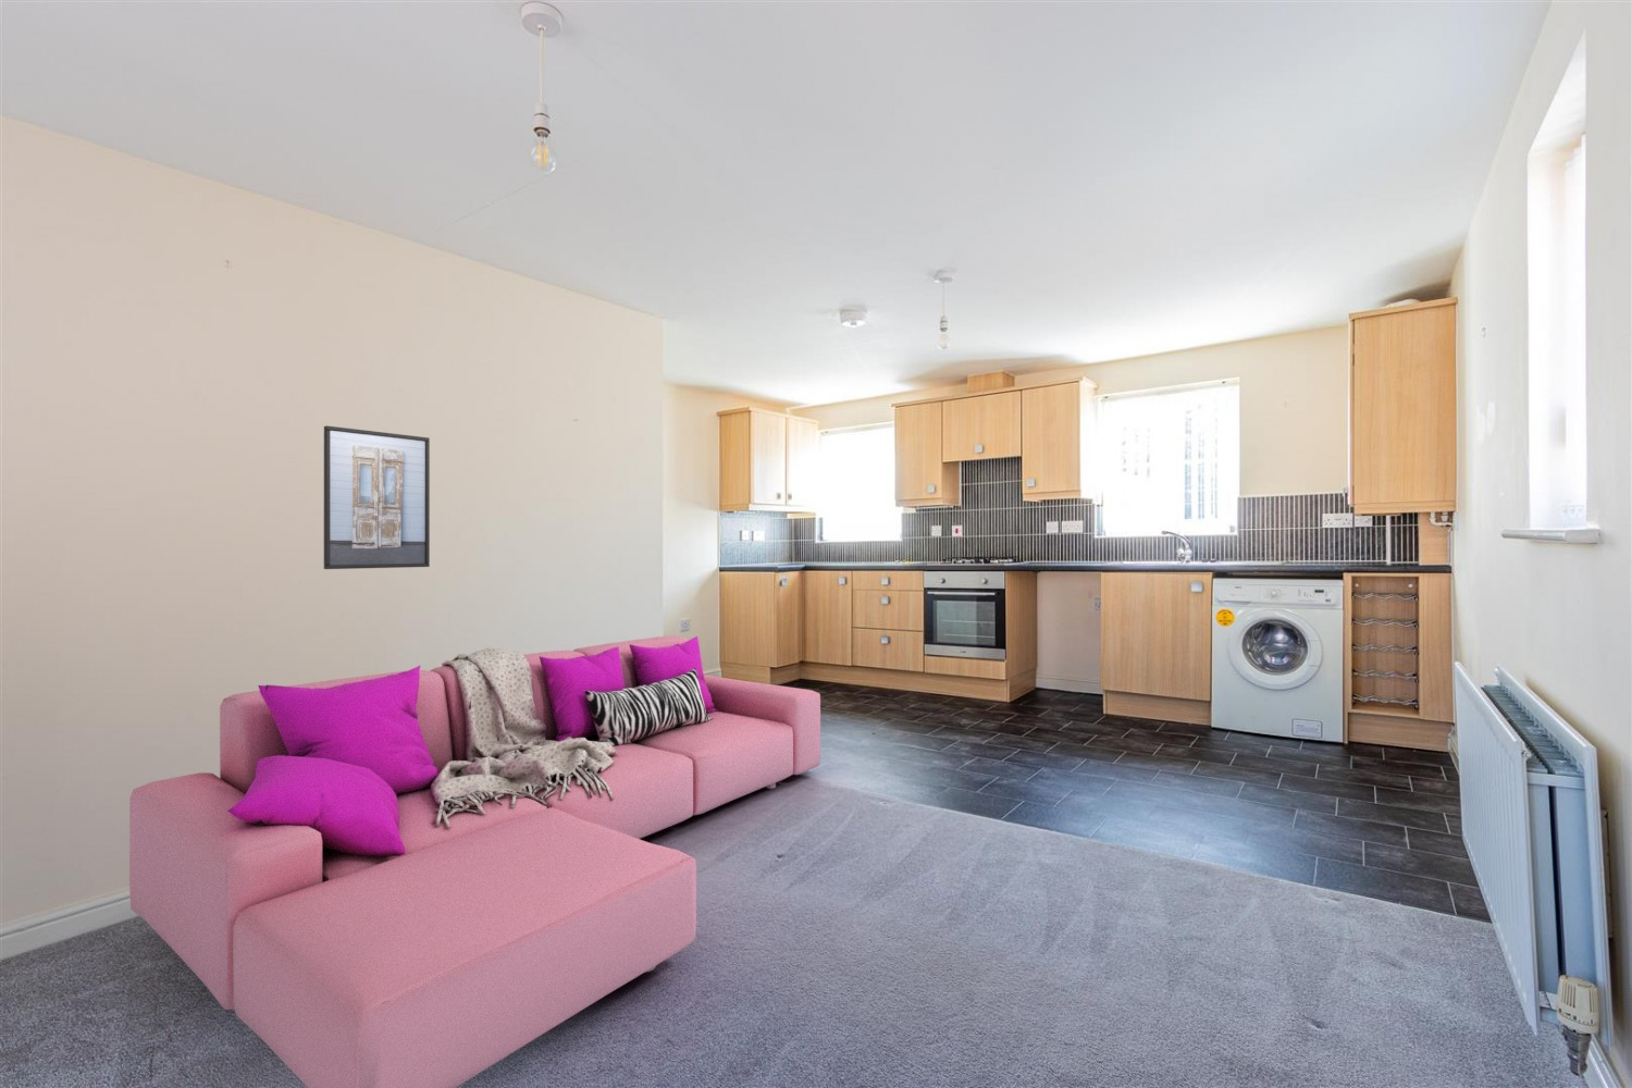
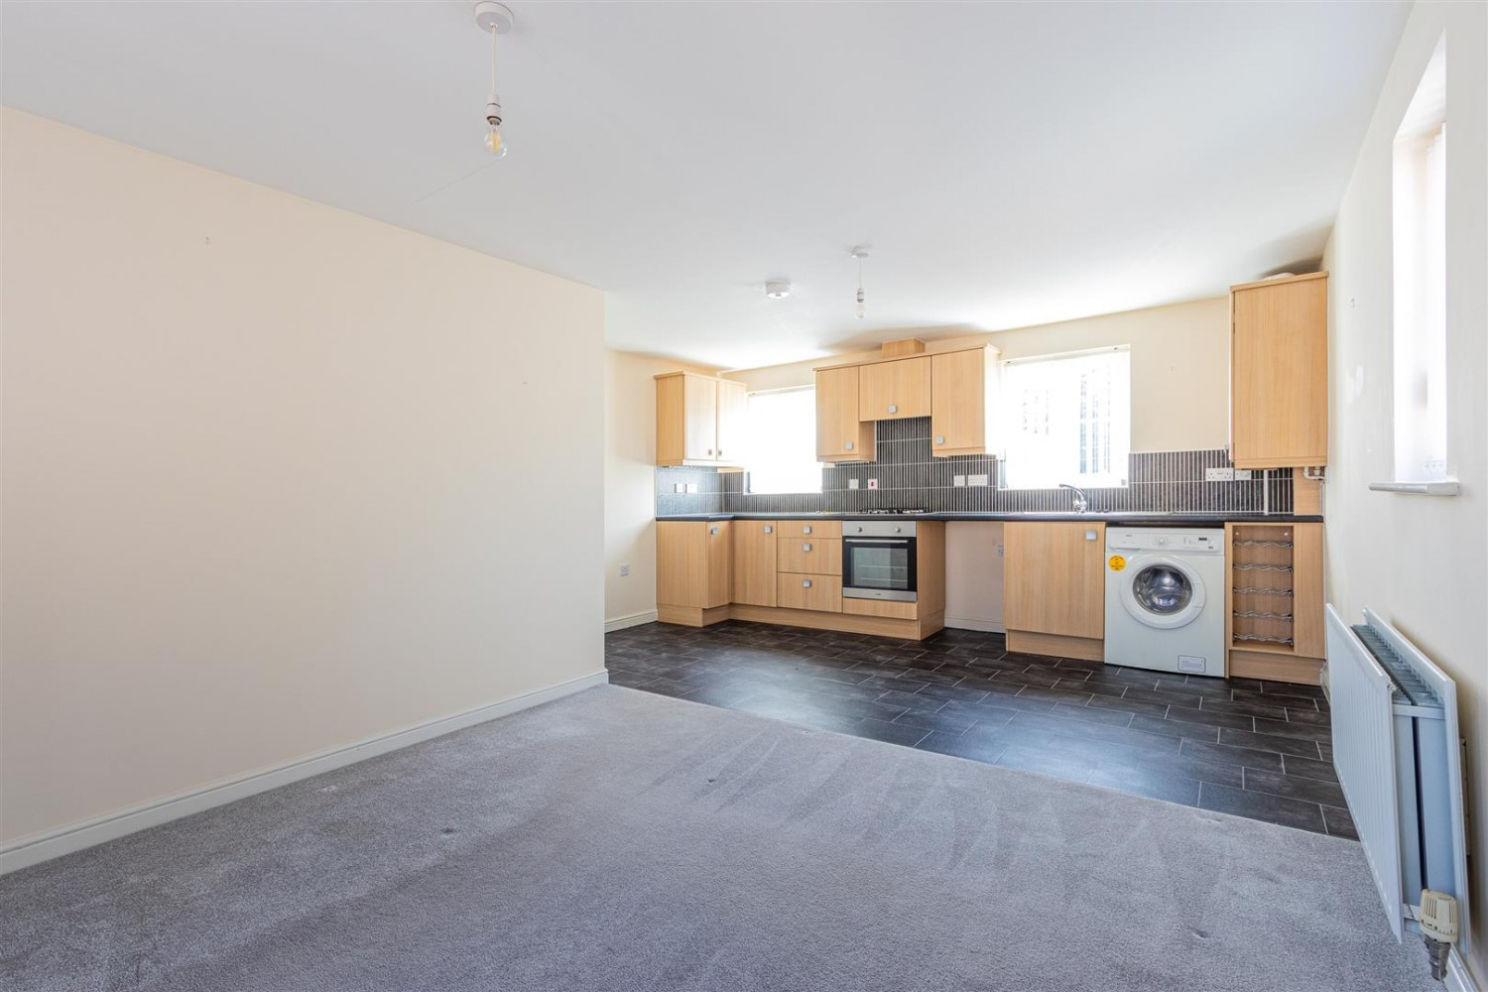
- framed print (379, 499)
- sofa (607, 756)
